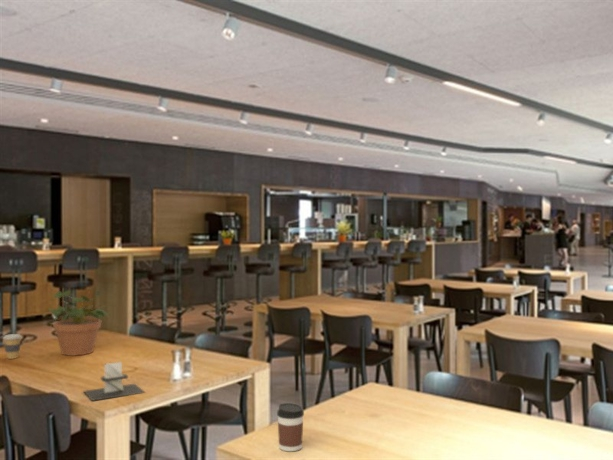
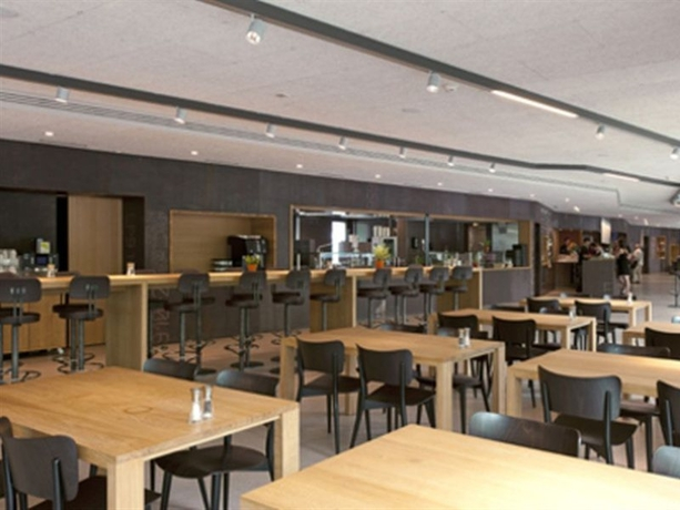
- coffee cup (12, 346)
- potted plant (79, 322)
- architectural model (114, 377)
- coffee cup (290, 426)
